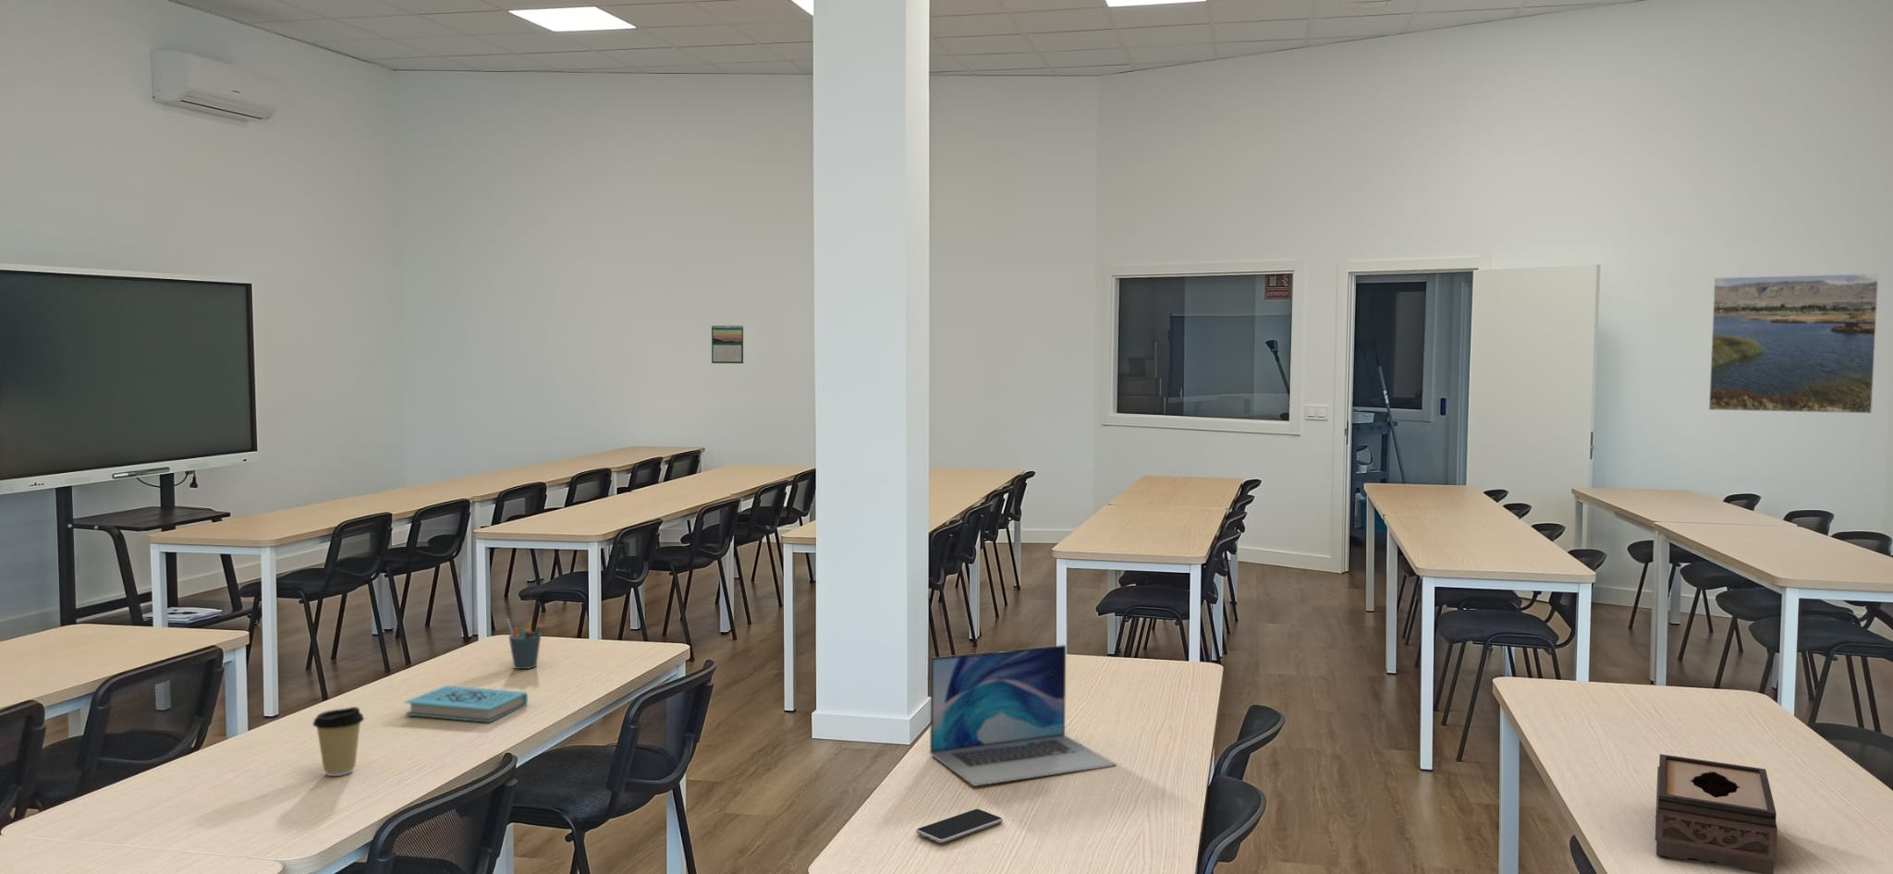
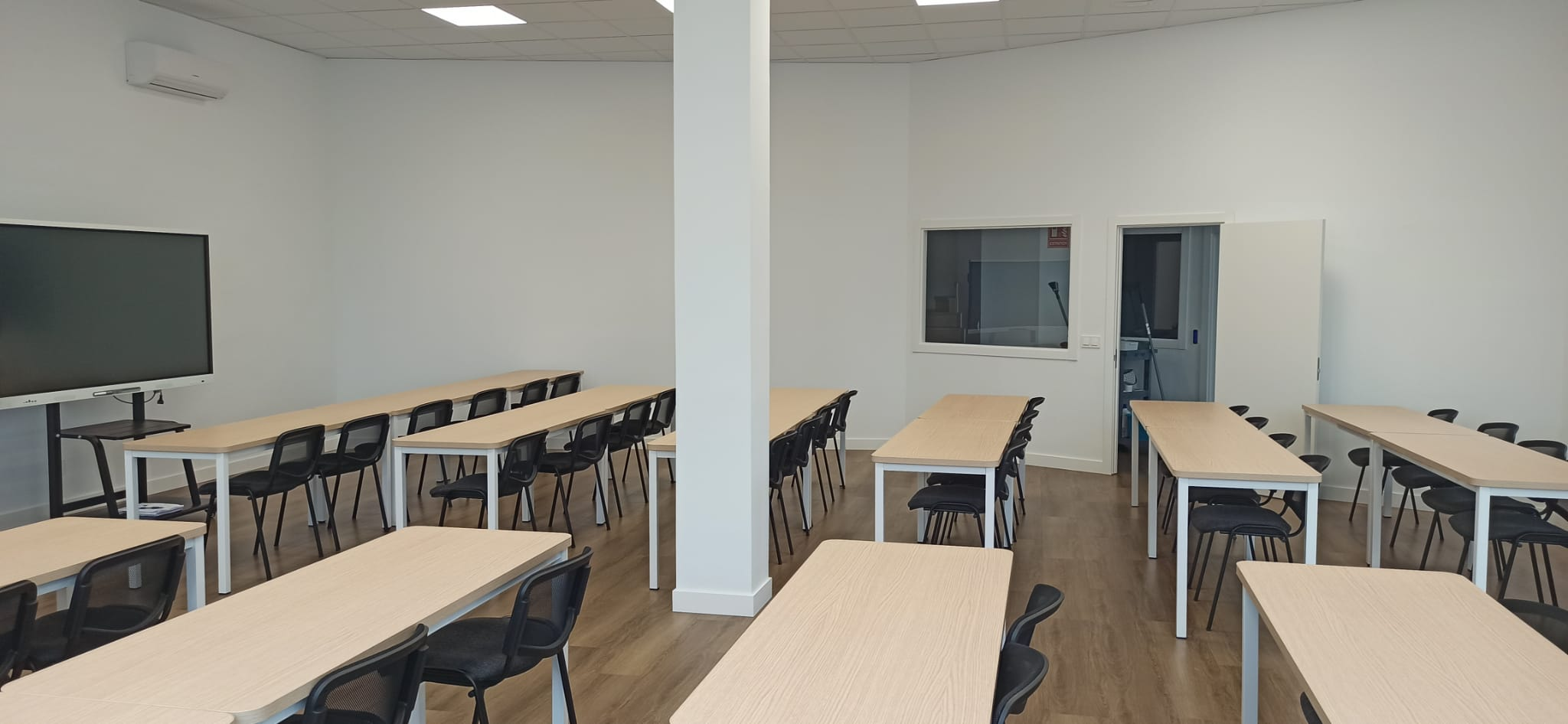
- laptop (1023, 711)
- pen holder (525, 642)
- coffee cup (338, 741)
- smartphone (960, 825)
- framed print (1790, 344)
- tissue box (1712, 810)
- calendar (728, 344)
- book (467, 703)
